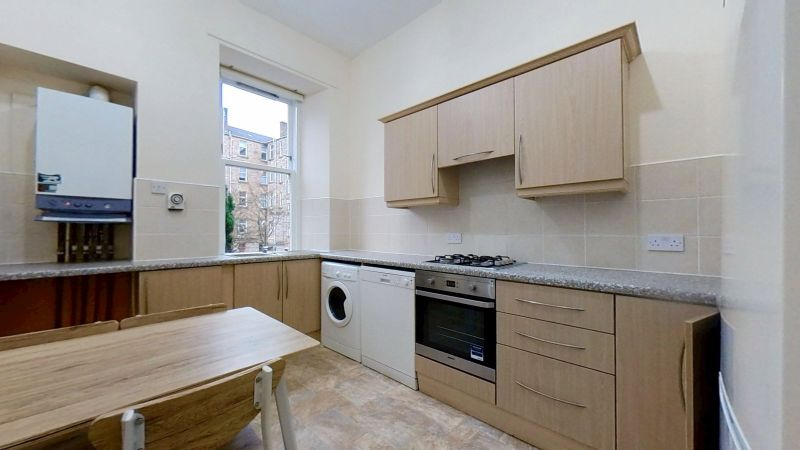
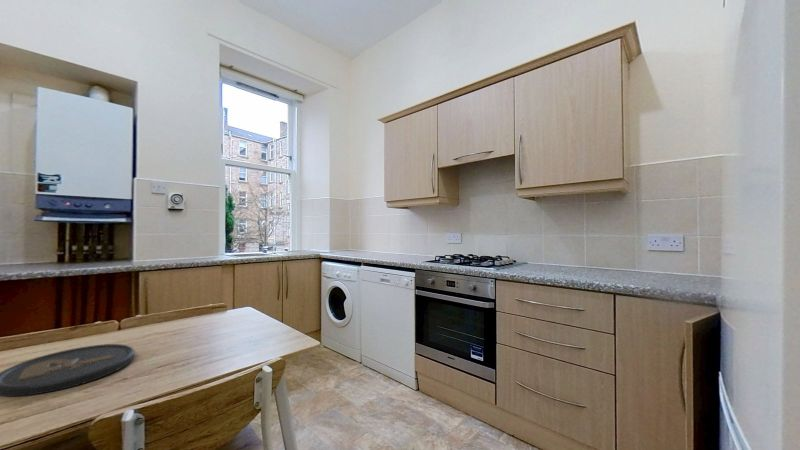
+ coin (70, 366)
